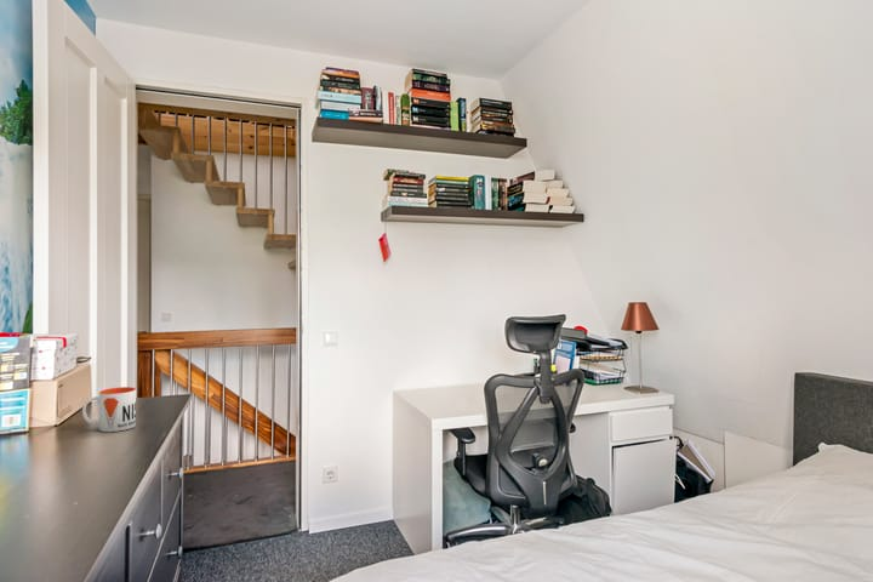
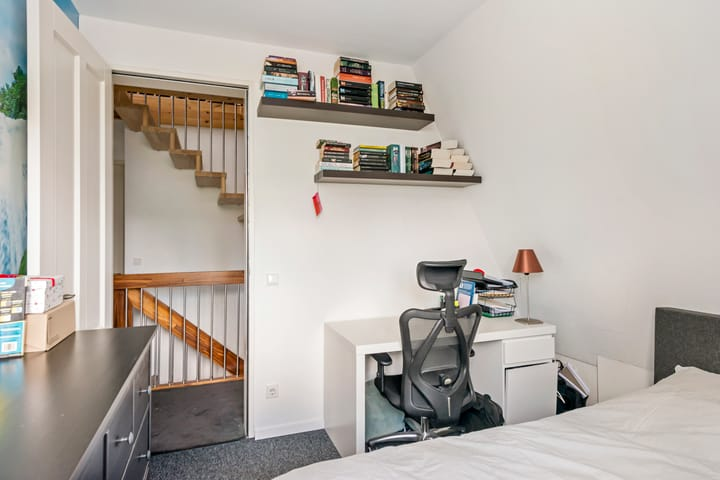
- mug (109, 409)
